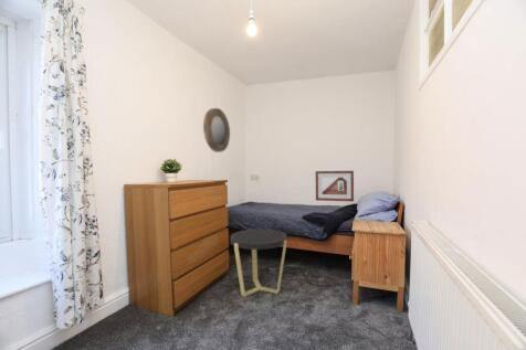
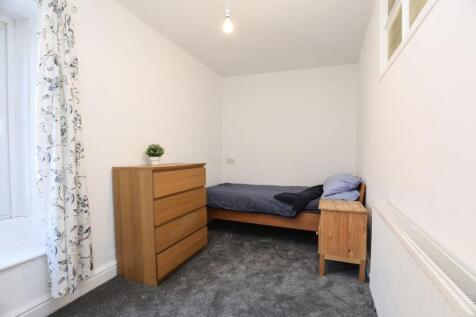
- home mirror (218, 130)
- side table (256, 262)
- picture frame (334, 185)
